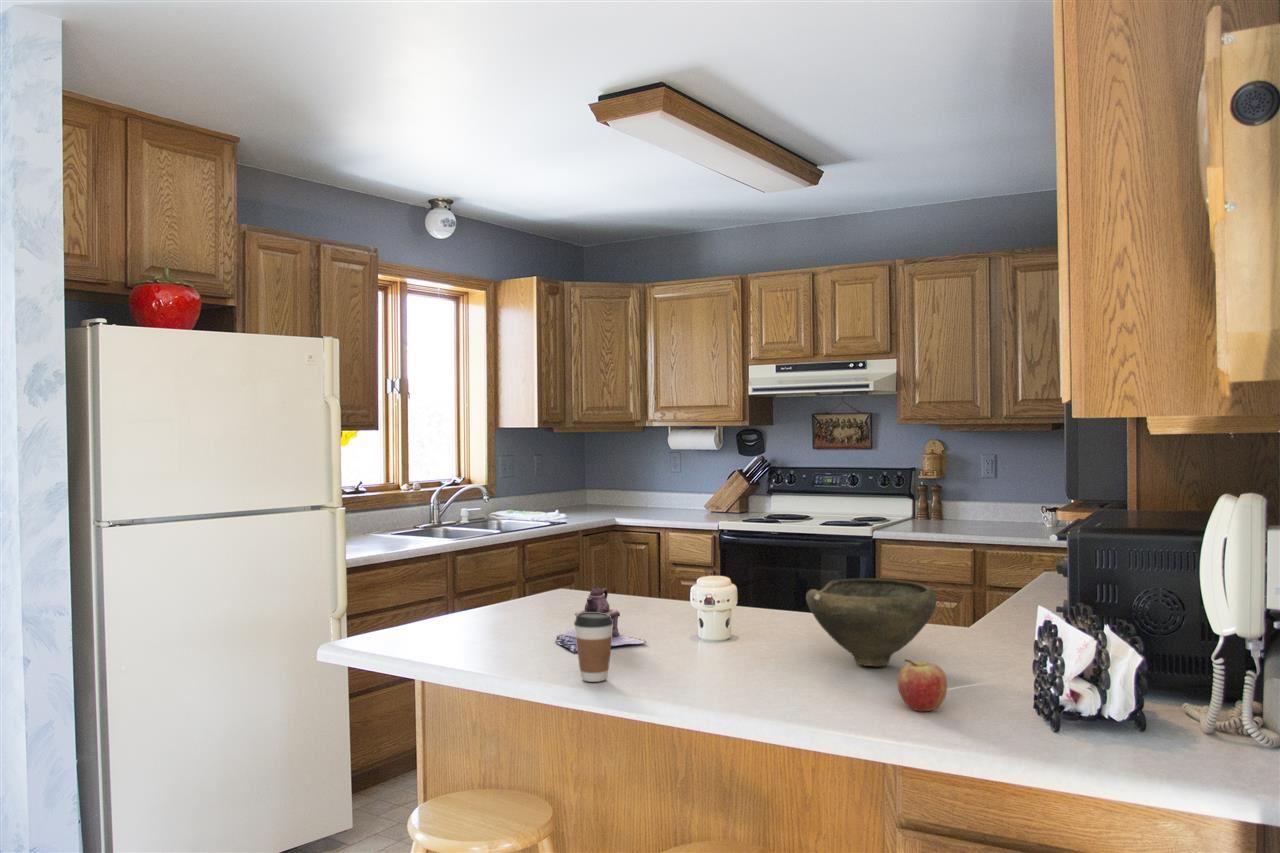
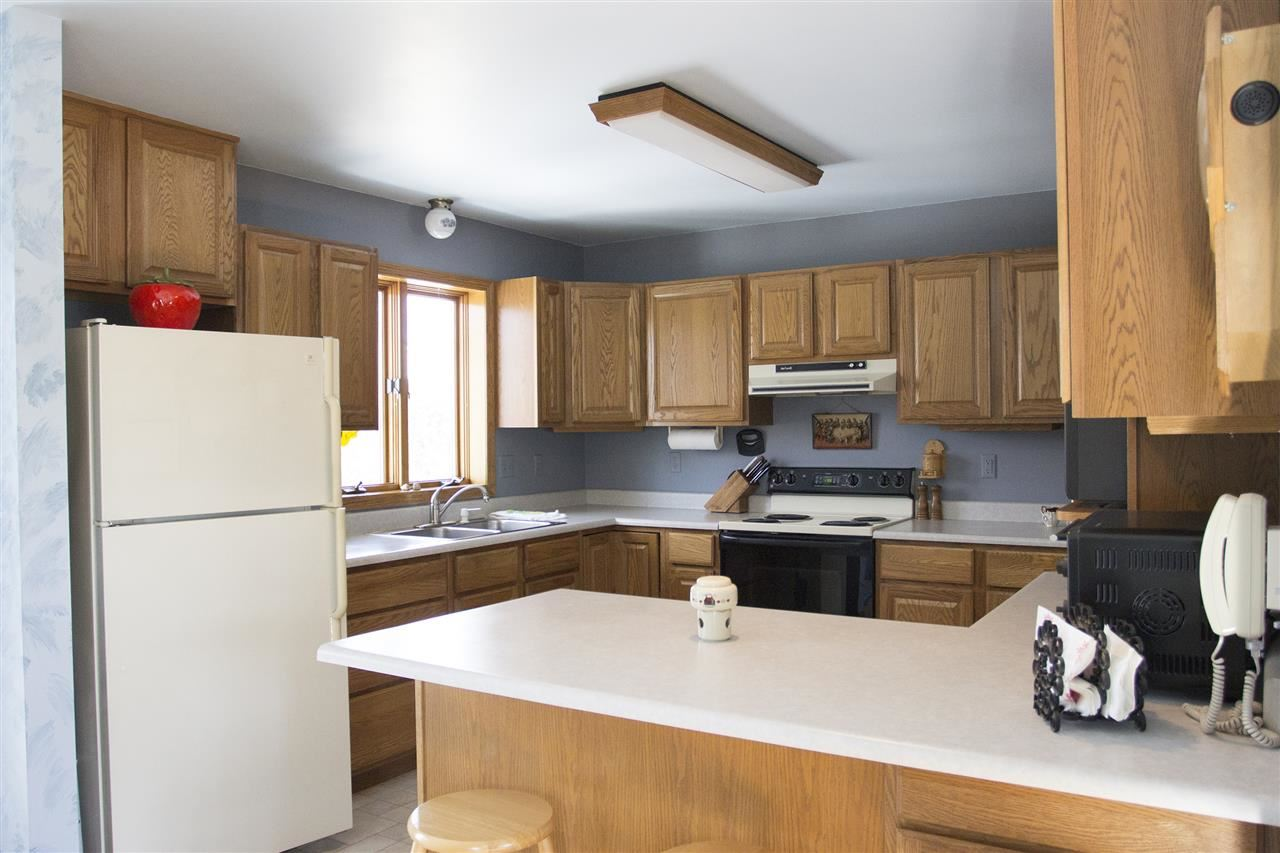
- coffee cup (594, 646)
- bowl (870, 625)
- fruit (922, 684)
- teapot (594, 611)
